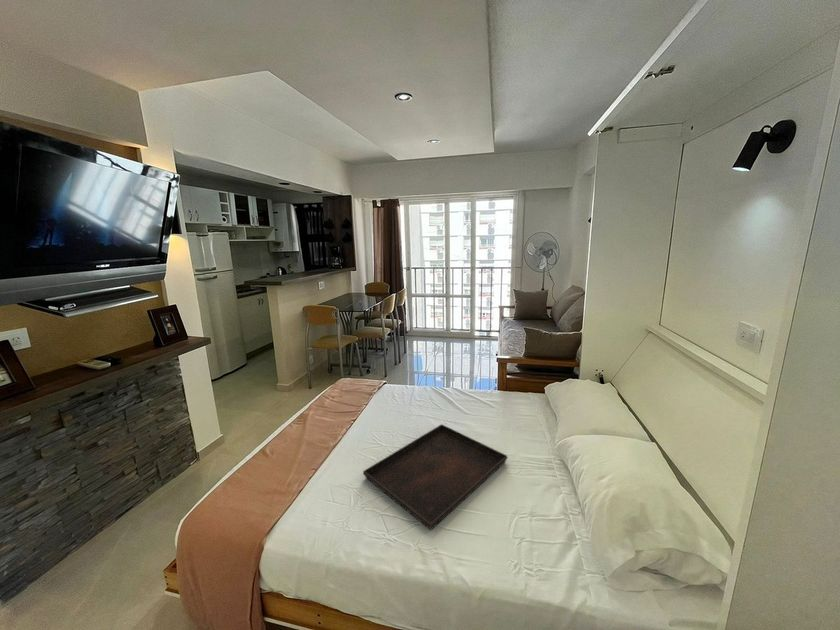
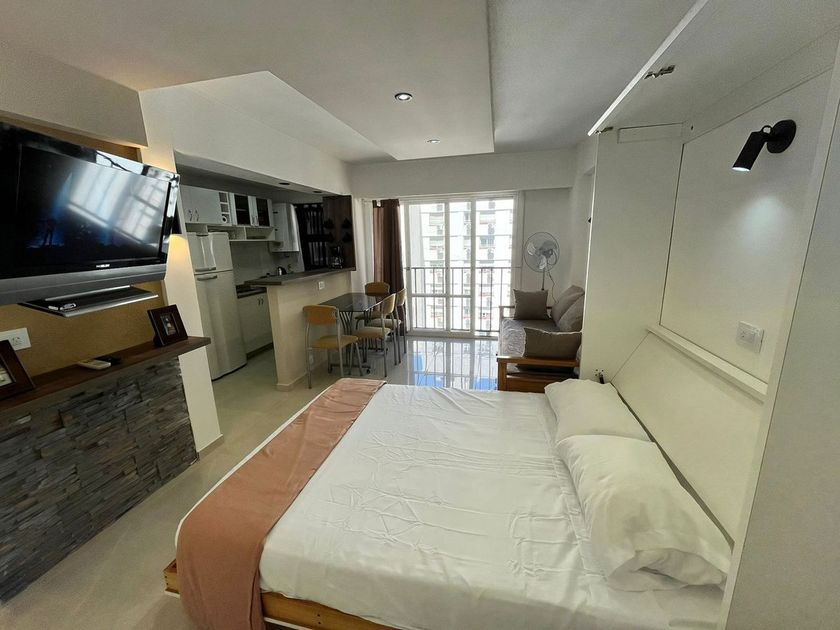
- serving tray (437, 466)
